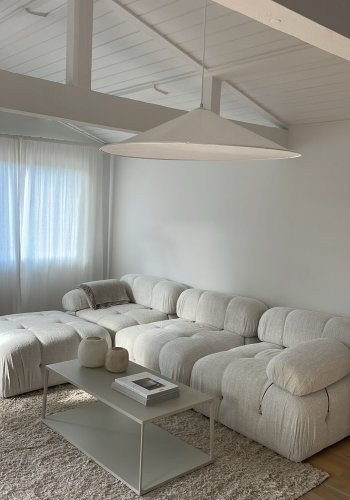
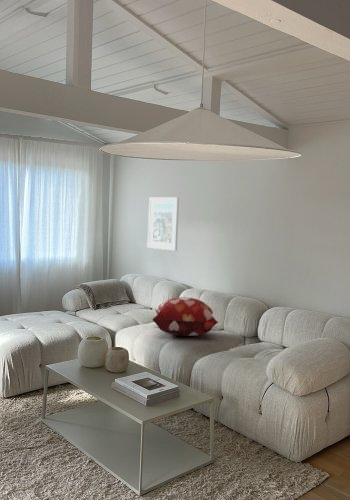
+ decorative pillow (185, 315)
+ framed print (162, 223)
